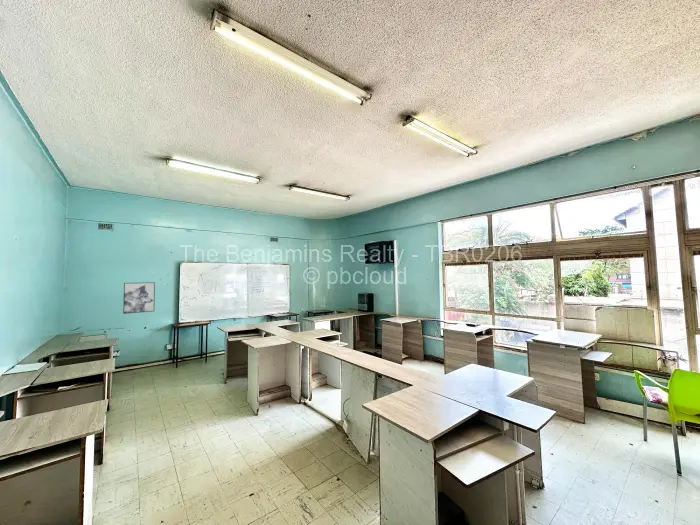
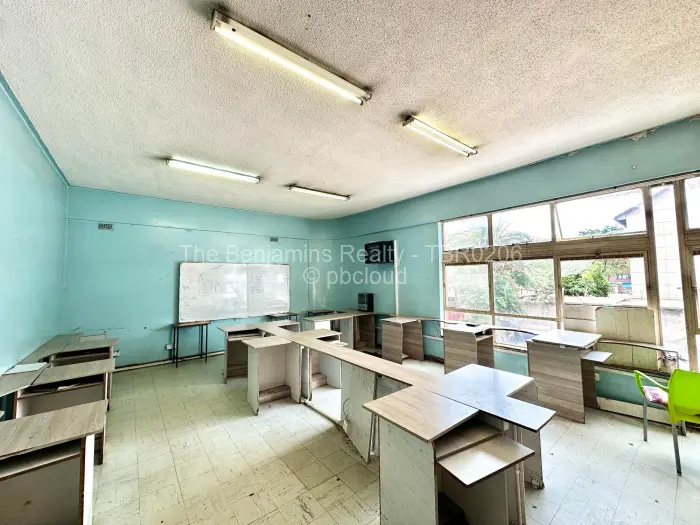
- wall art (139, 297)
